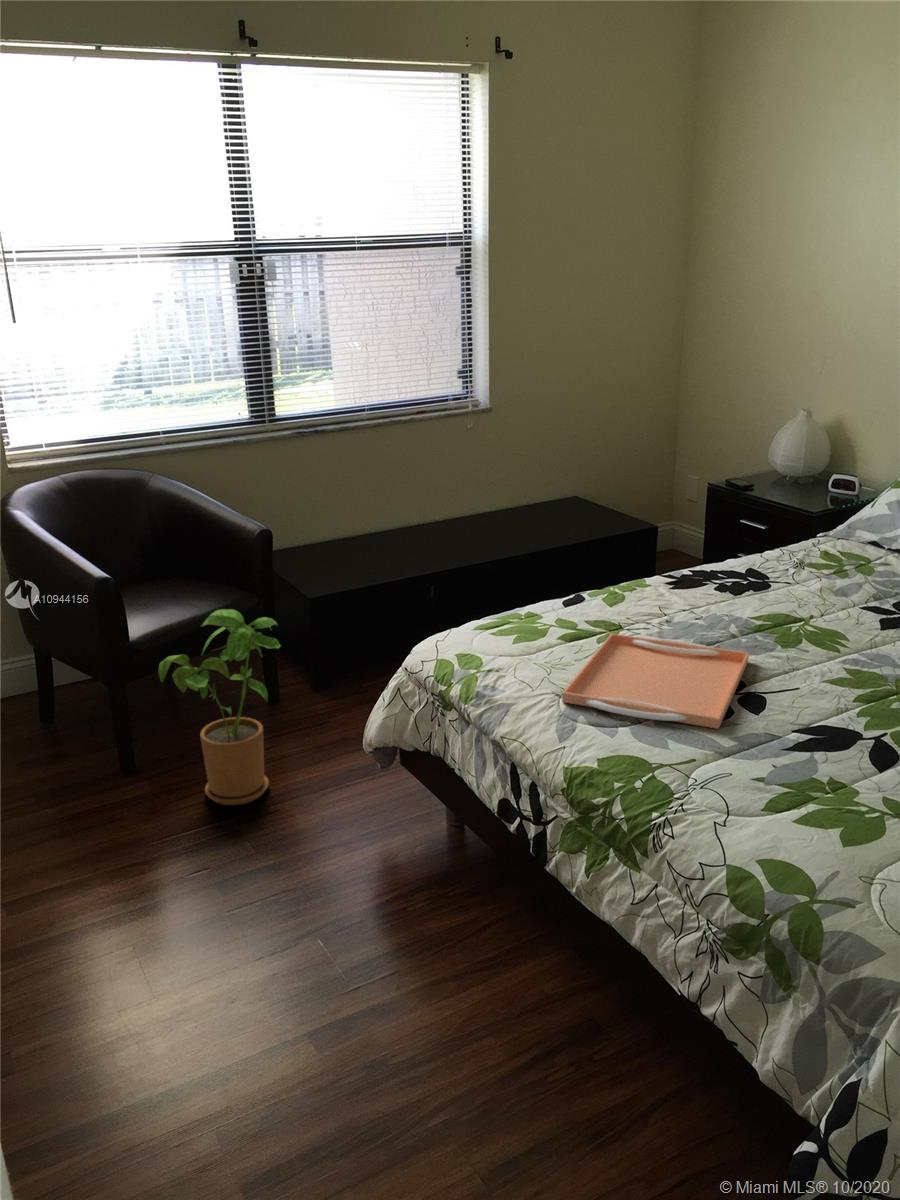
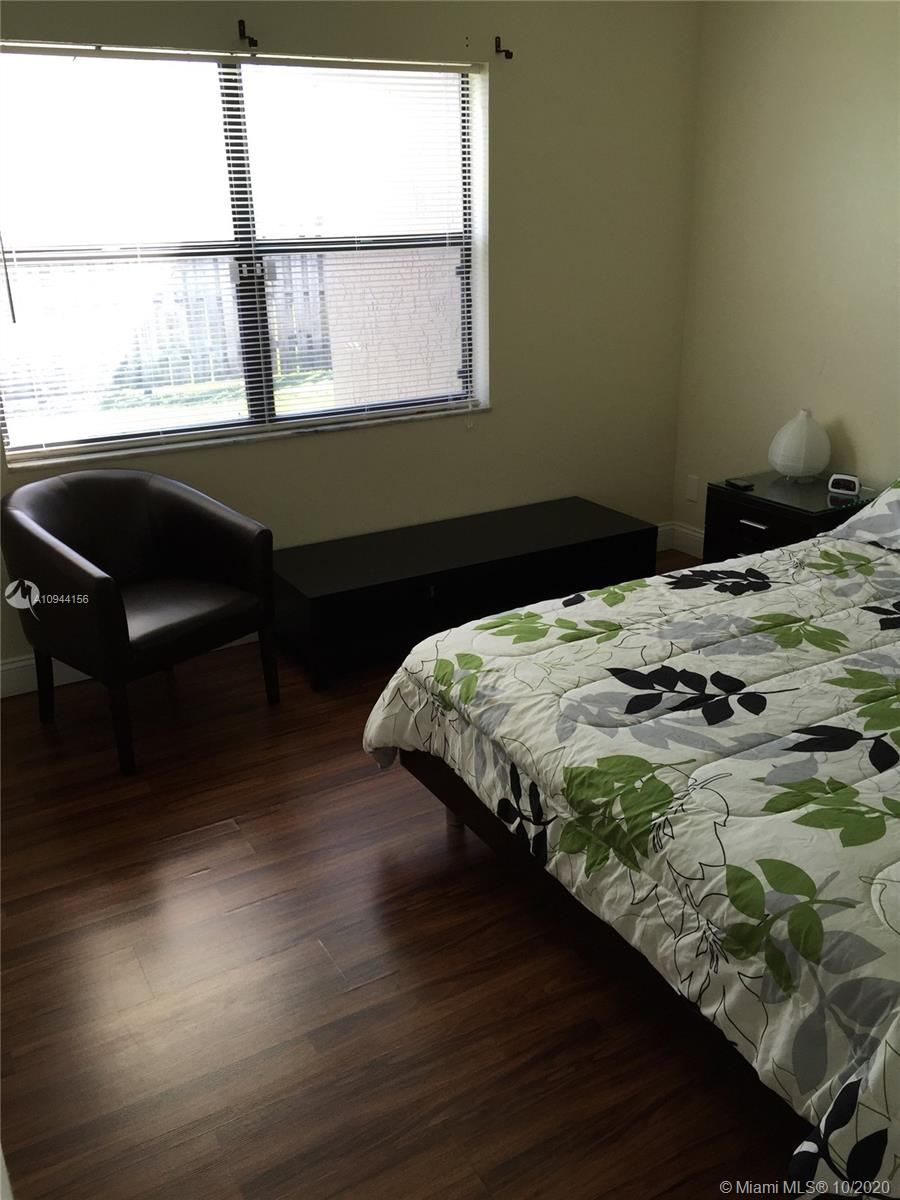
- serving tray (659, 676)
- house plant (223, 706)
